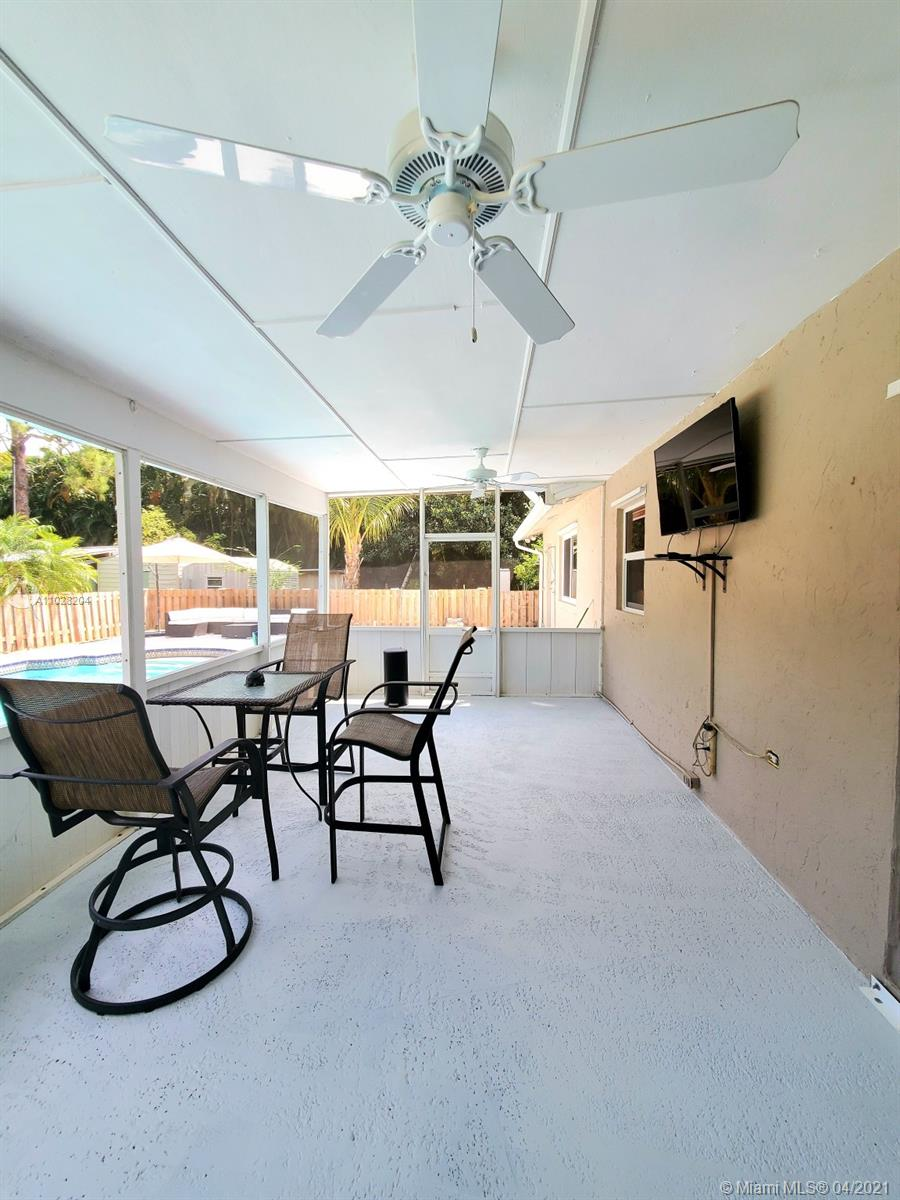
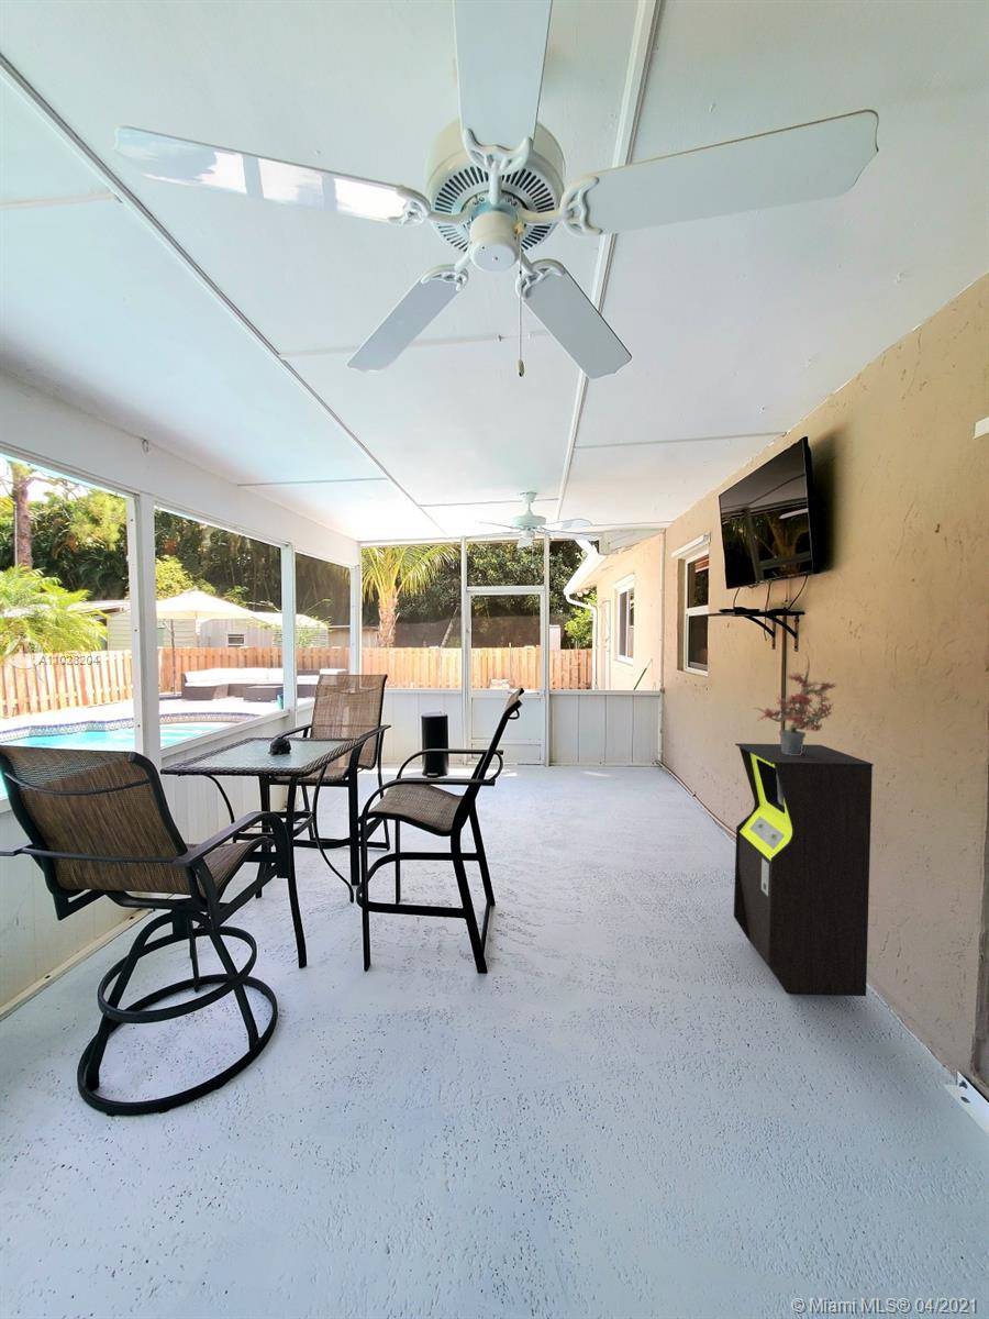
+ potted plant (798, 703)
+ storage cabinet (796, 860)
